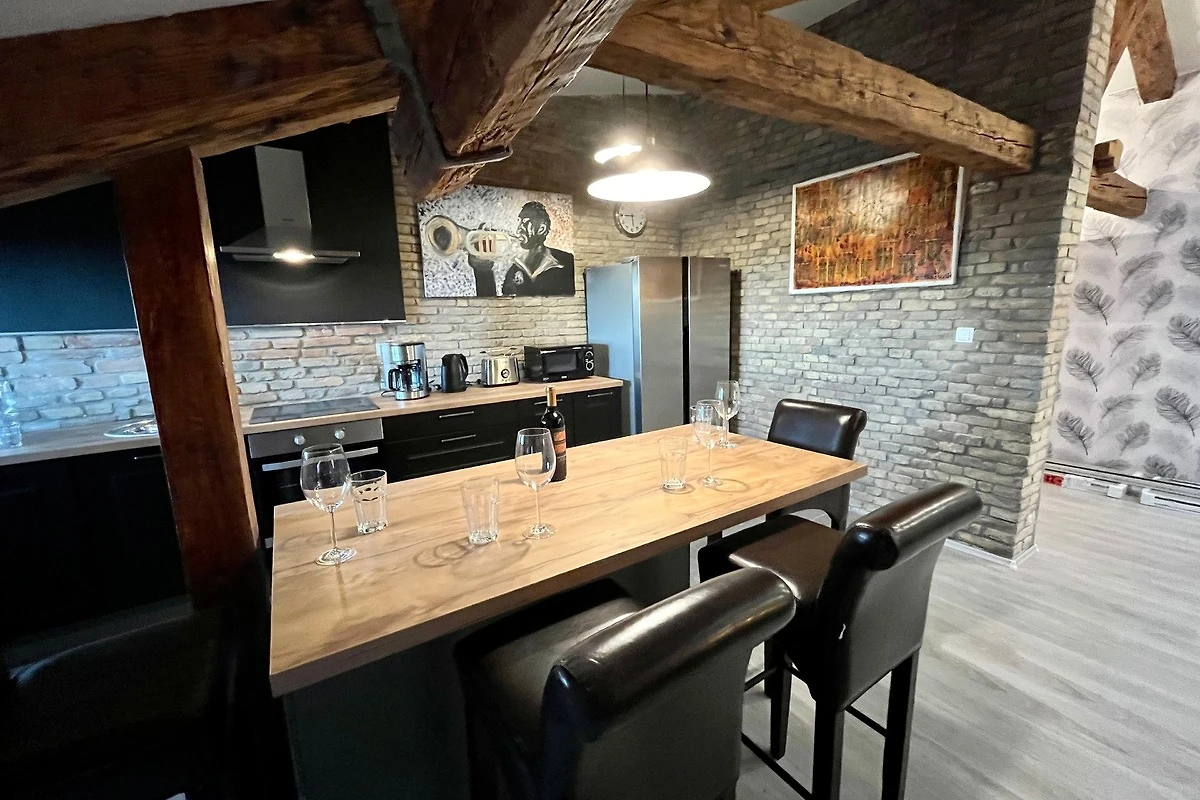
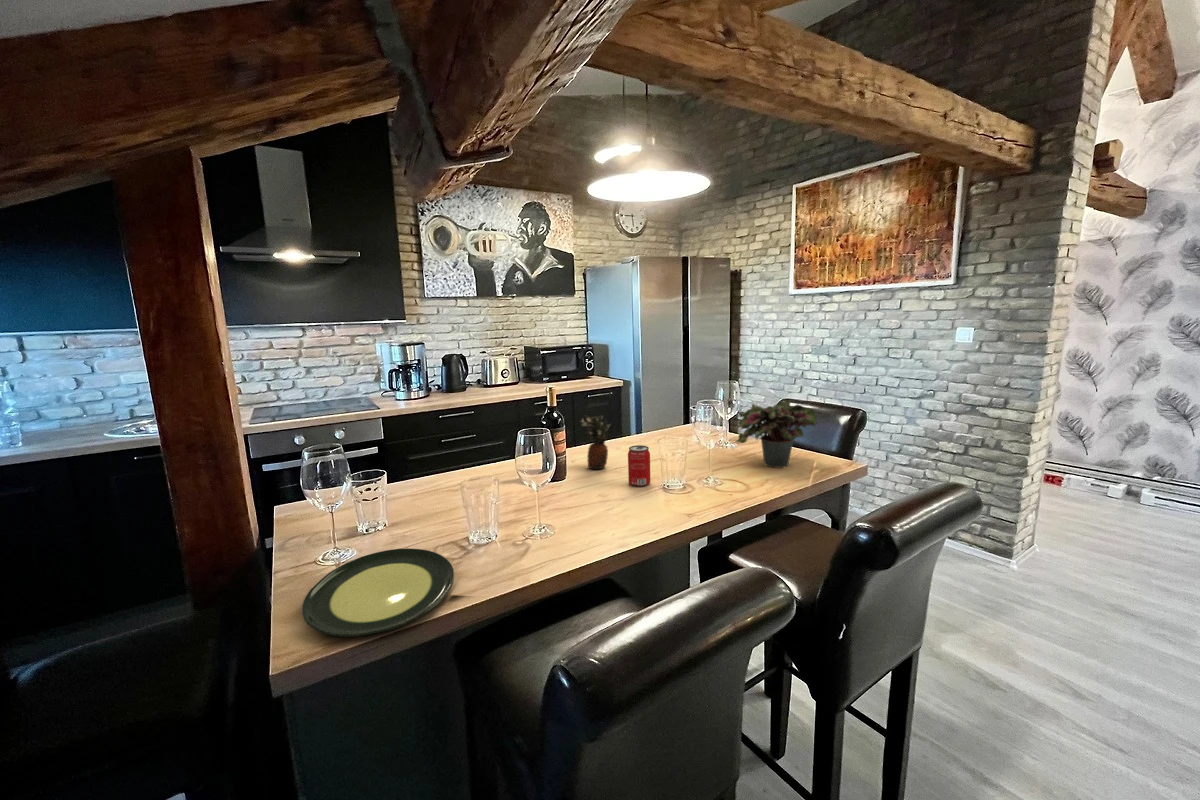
+ beverage can (639, 465)
+ plate (382, 588)
+ potted plant (775, 435)
+ fruit (594, 440)
